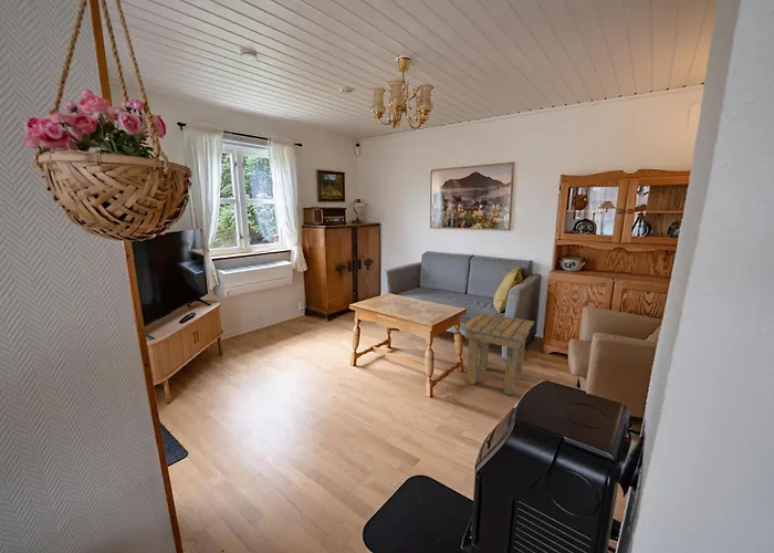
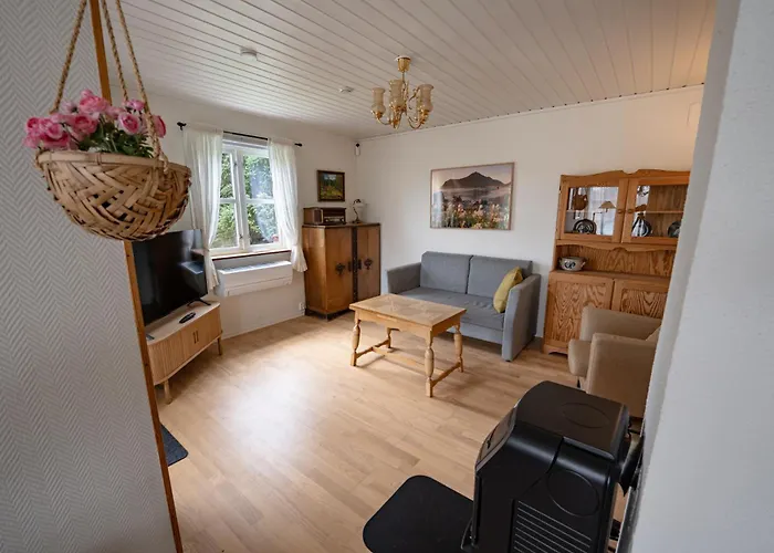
- side table (498, 344)
